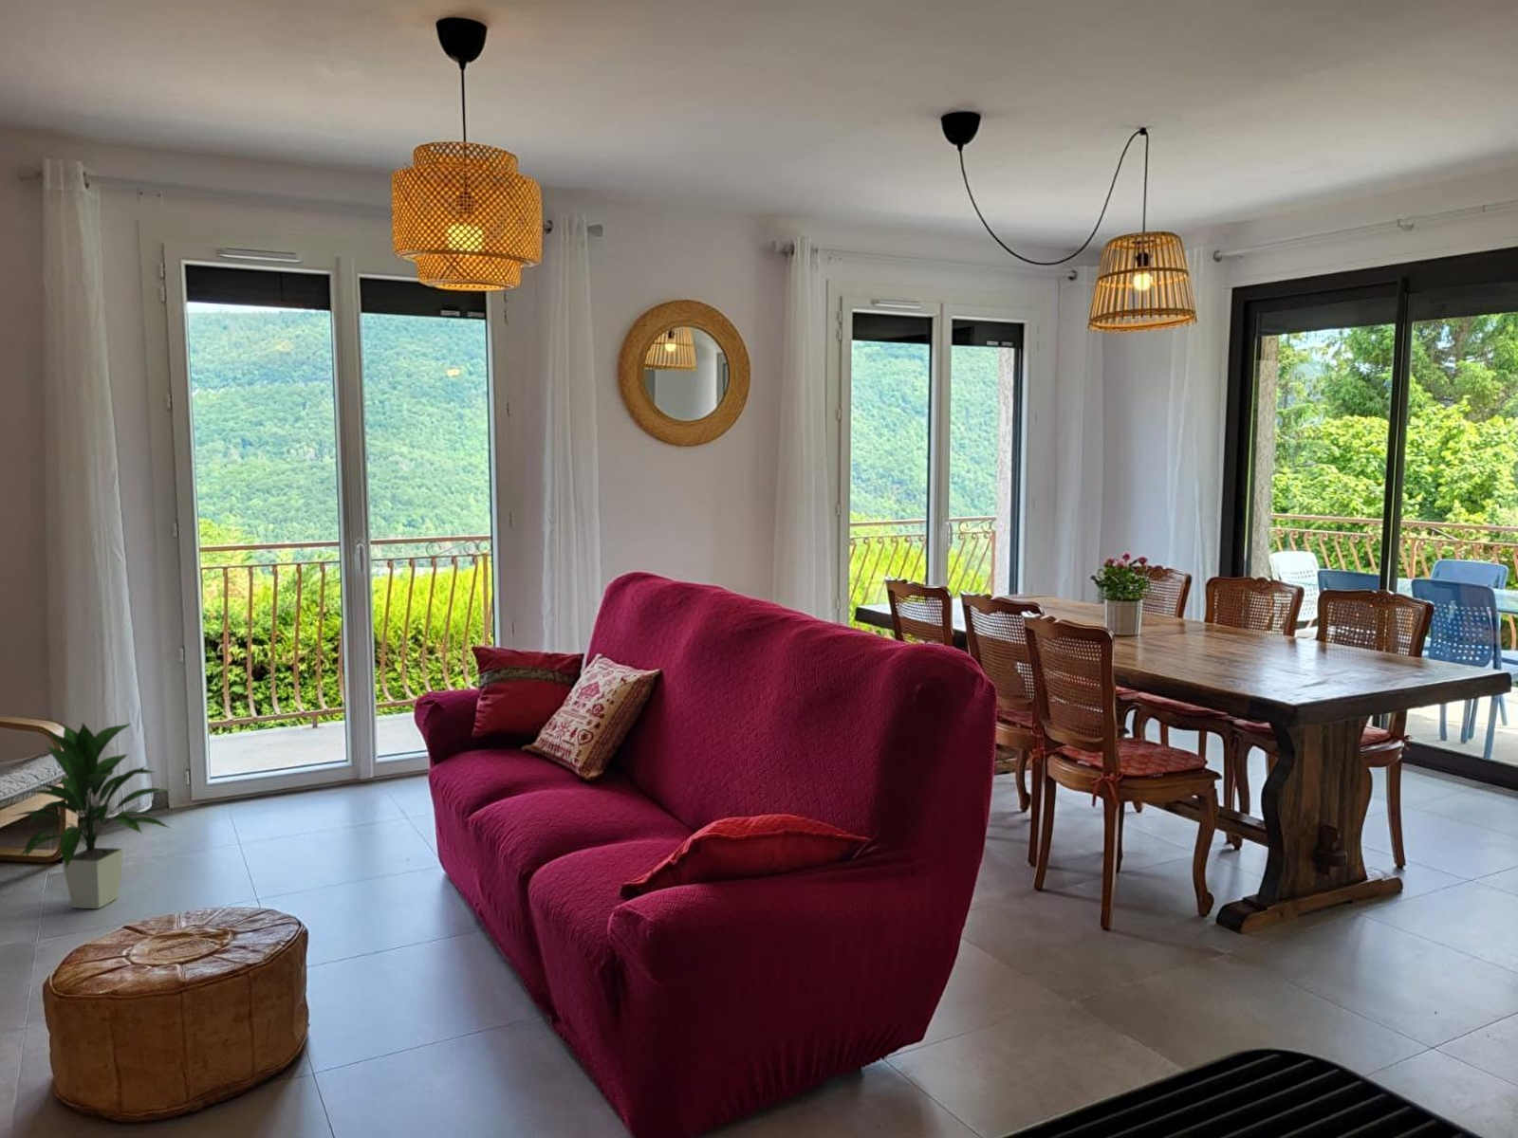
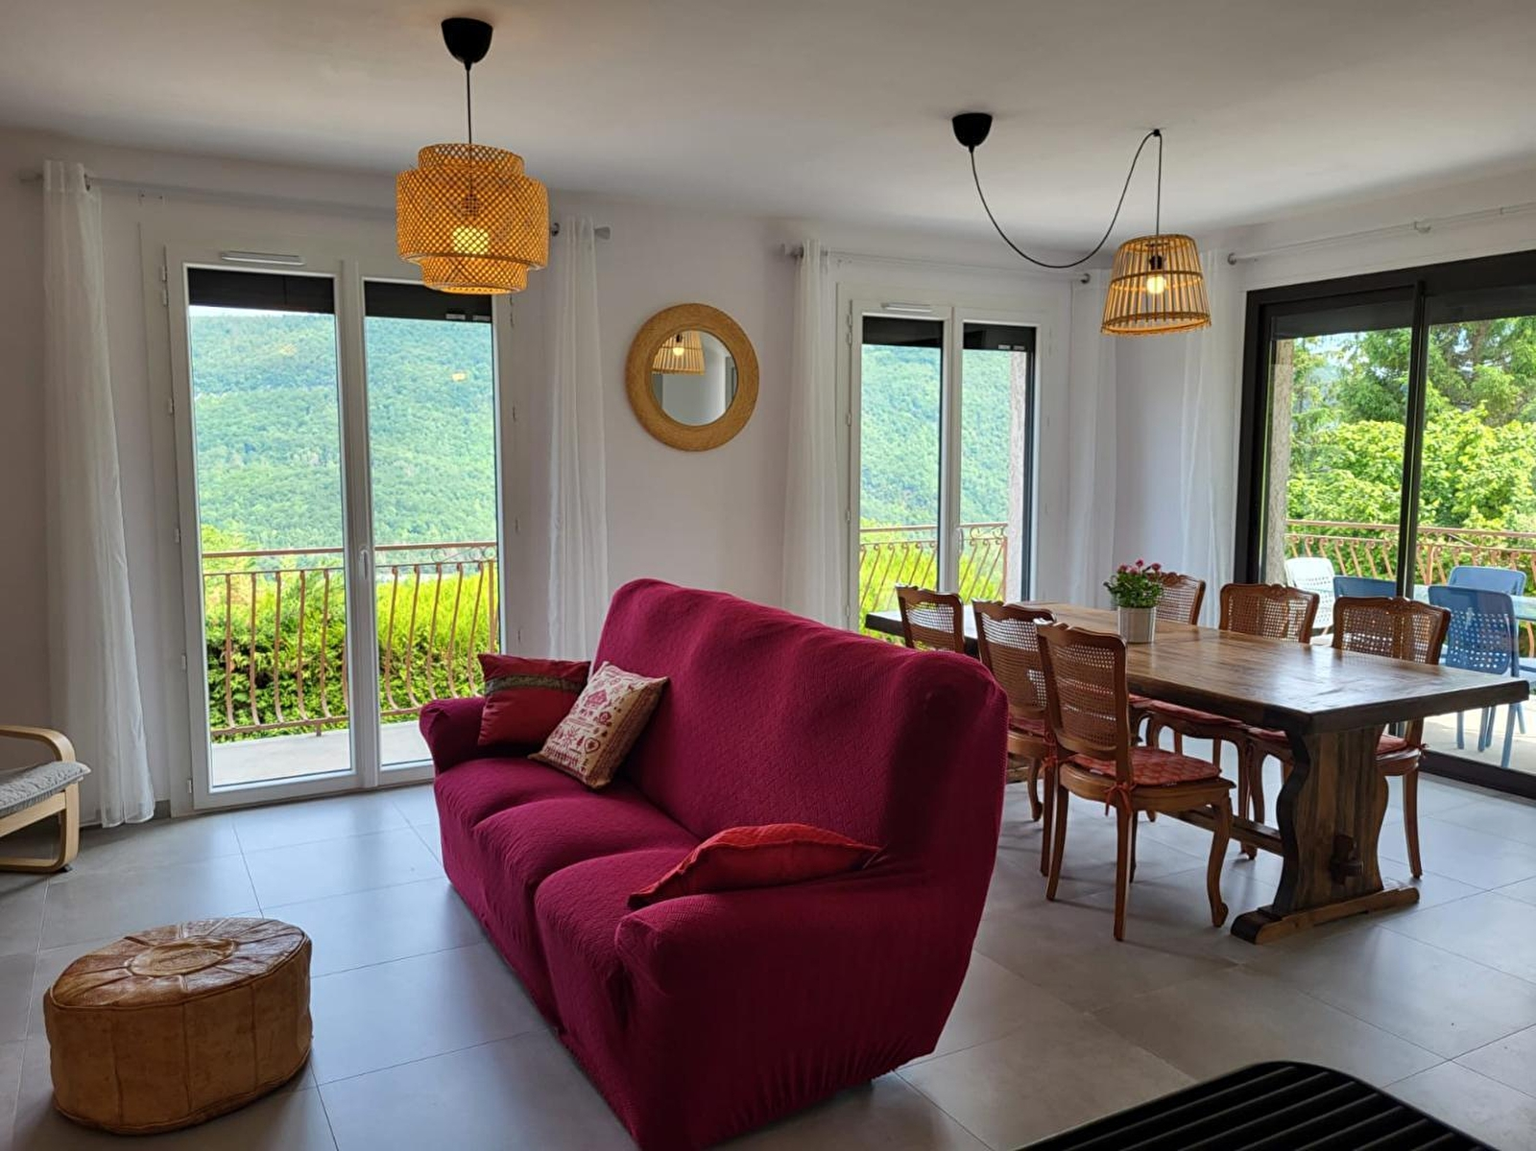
- indoor plant (87, 810)
